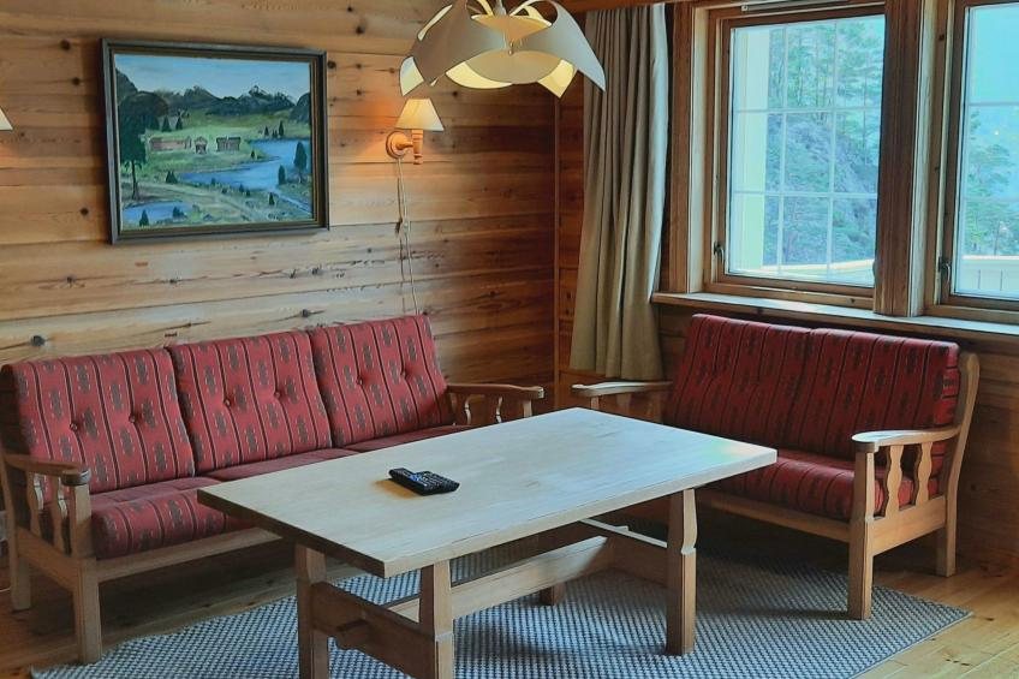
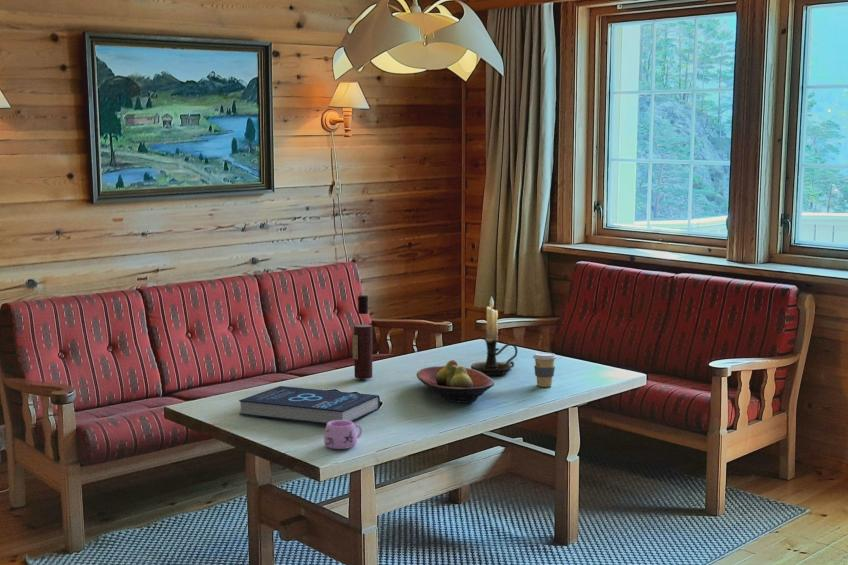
+ book (310, 404)
+ mug (344, 433)
+ candle holder (496, 333)
+ wine bottle (363, 337)
+ fruit bowl (454, 378)
+ coffee cup (544, 369)
